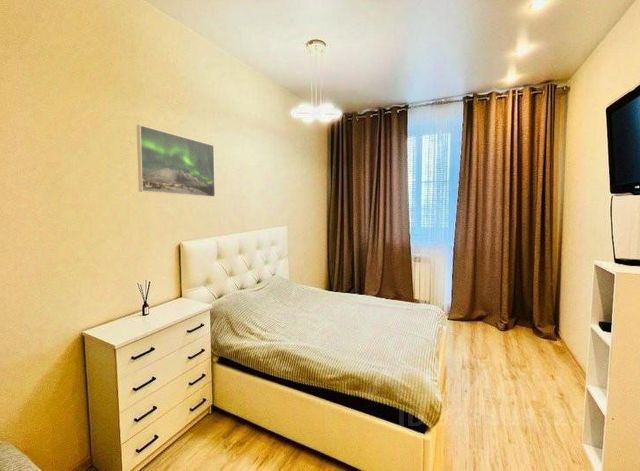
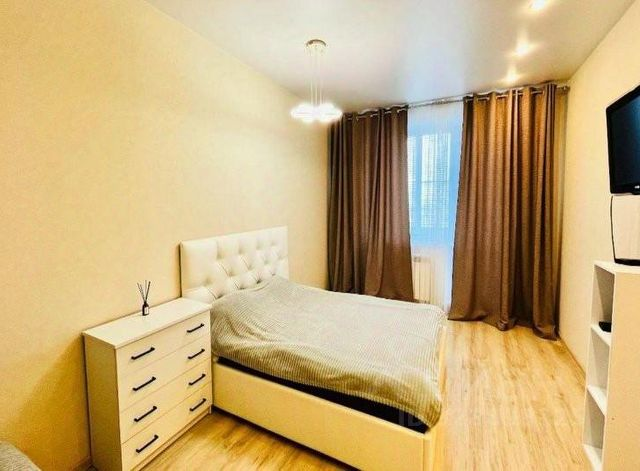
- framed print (180, 165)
